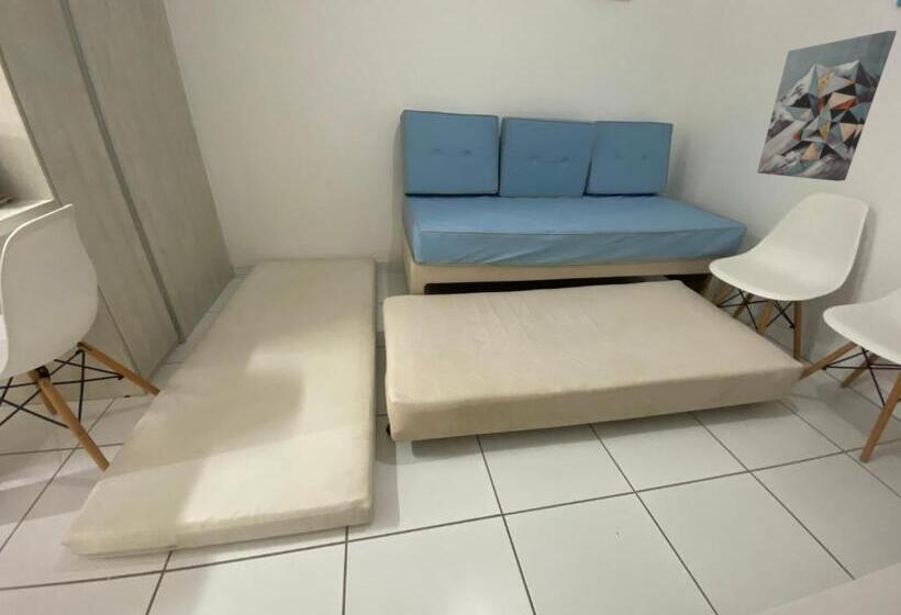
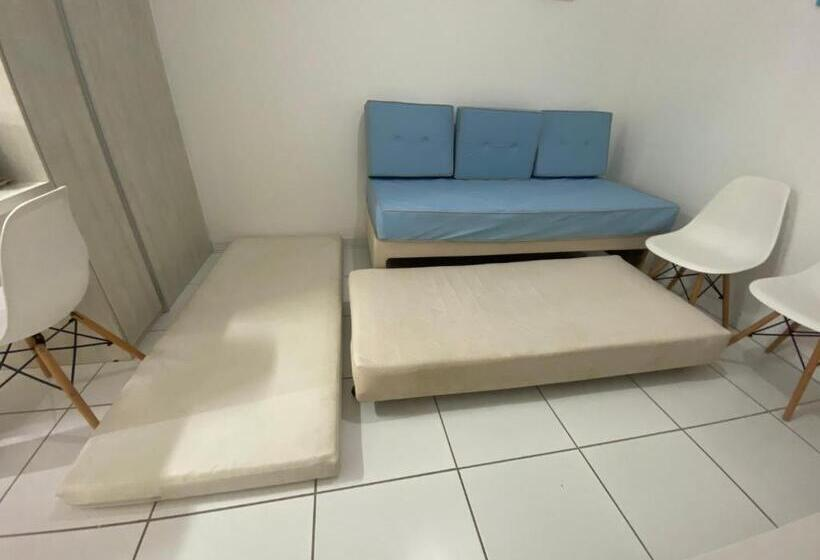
- wall art (815, 113)
